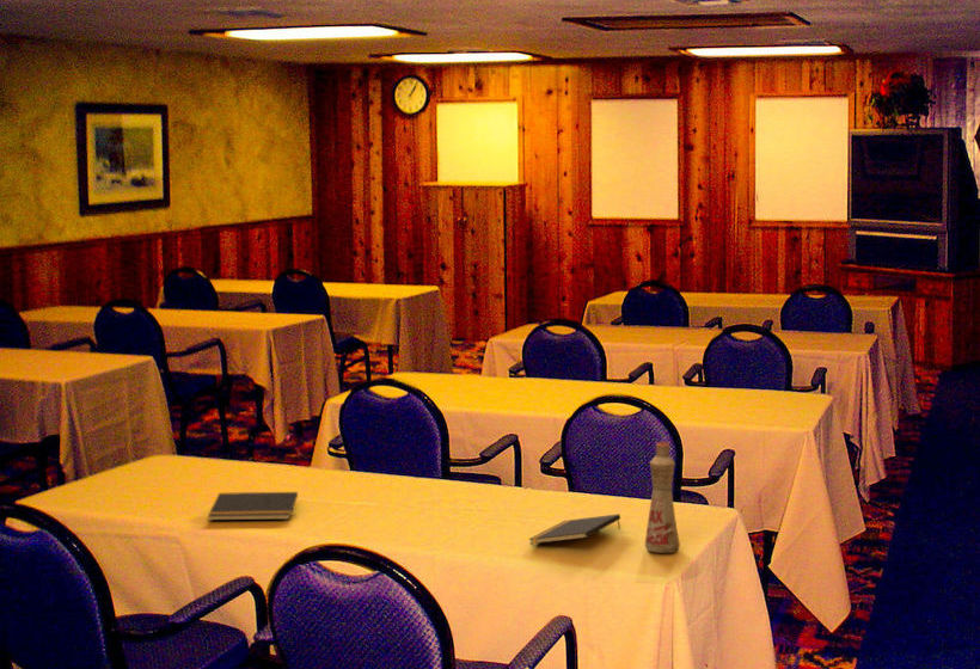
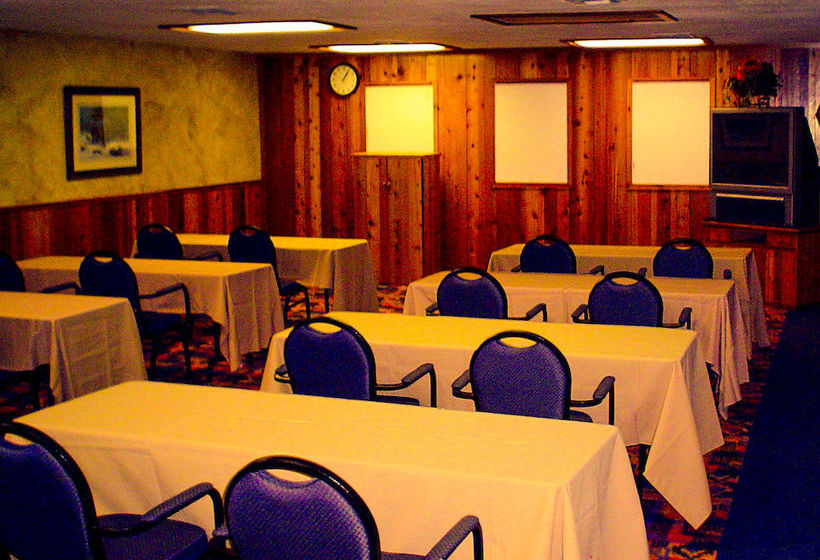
- notepad (253, 505)
- notepad (575, 528)
- bottle (662, 496)
